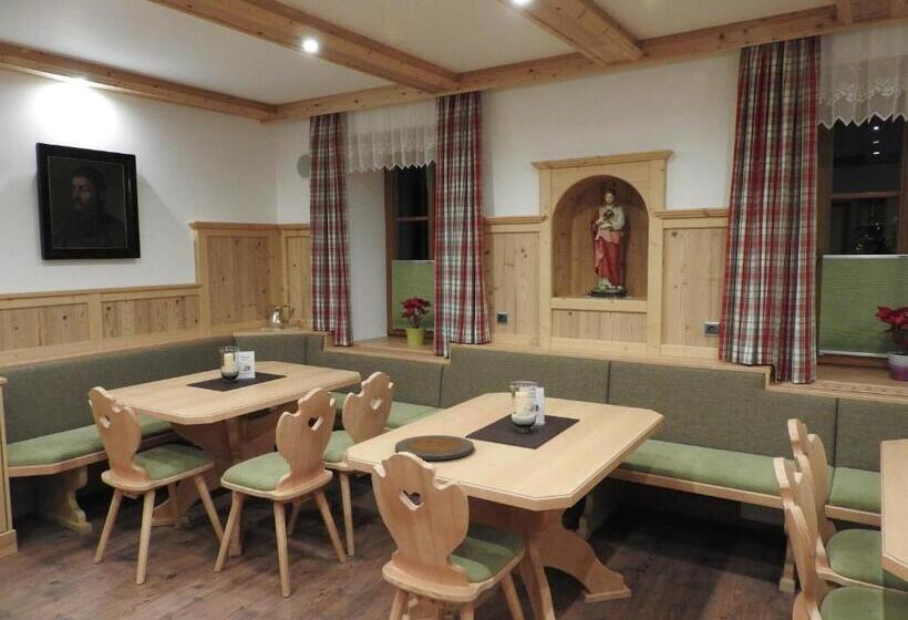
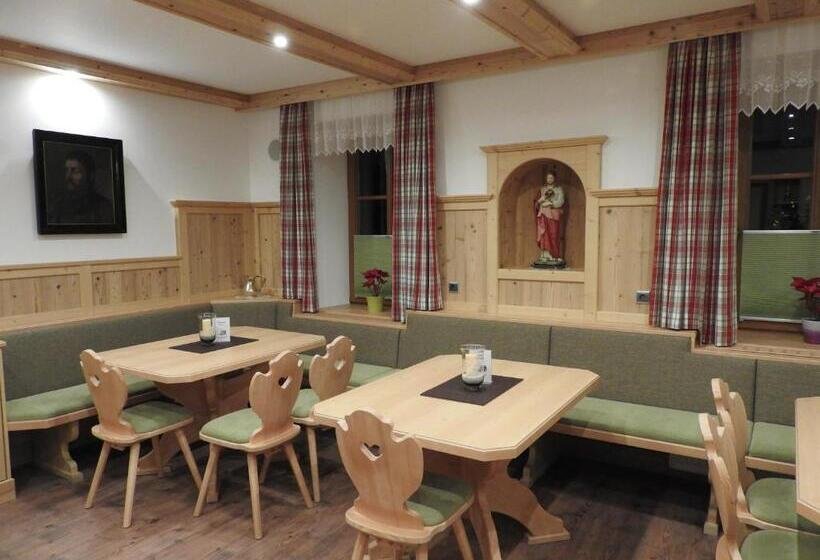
- plate (434, 446)
